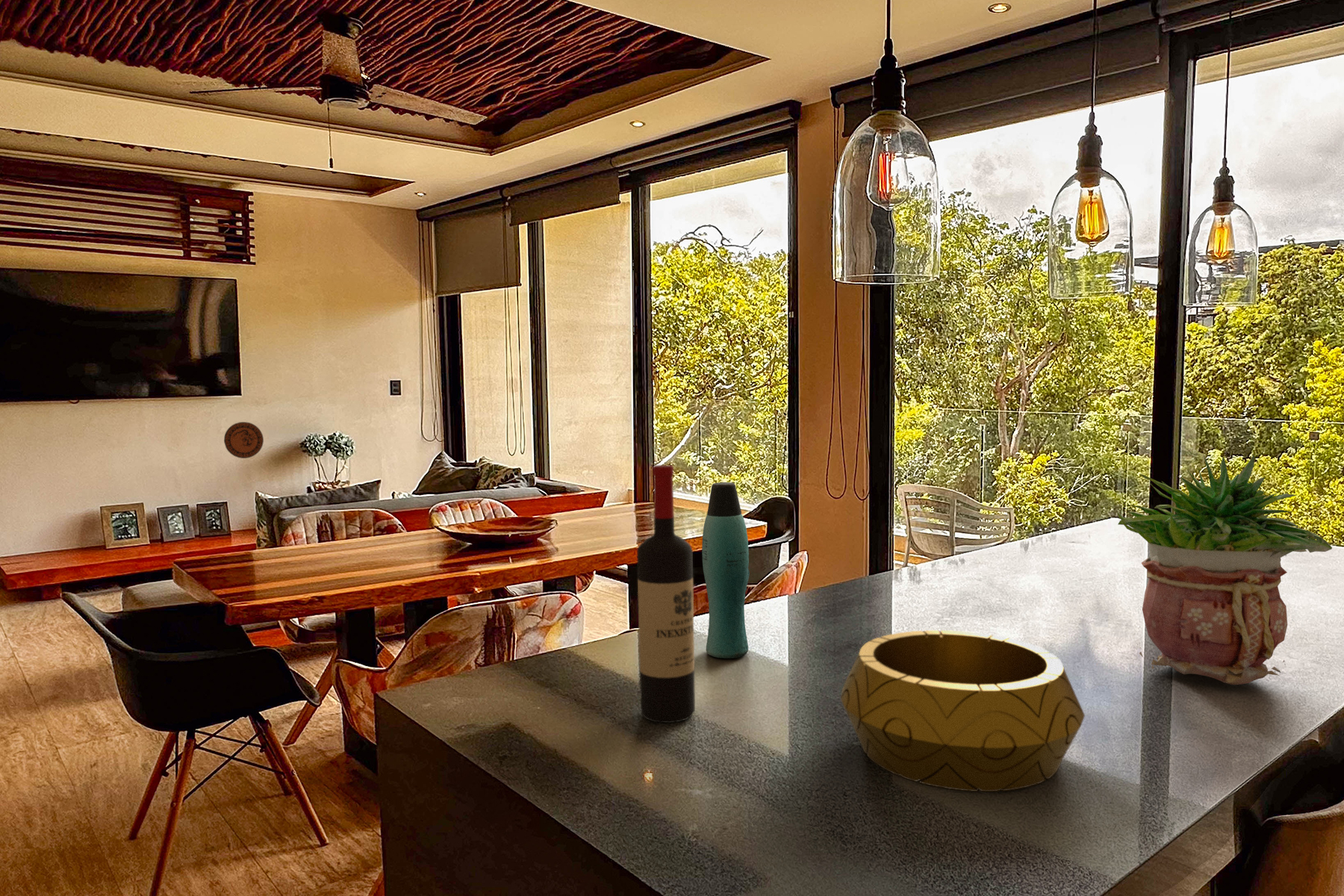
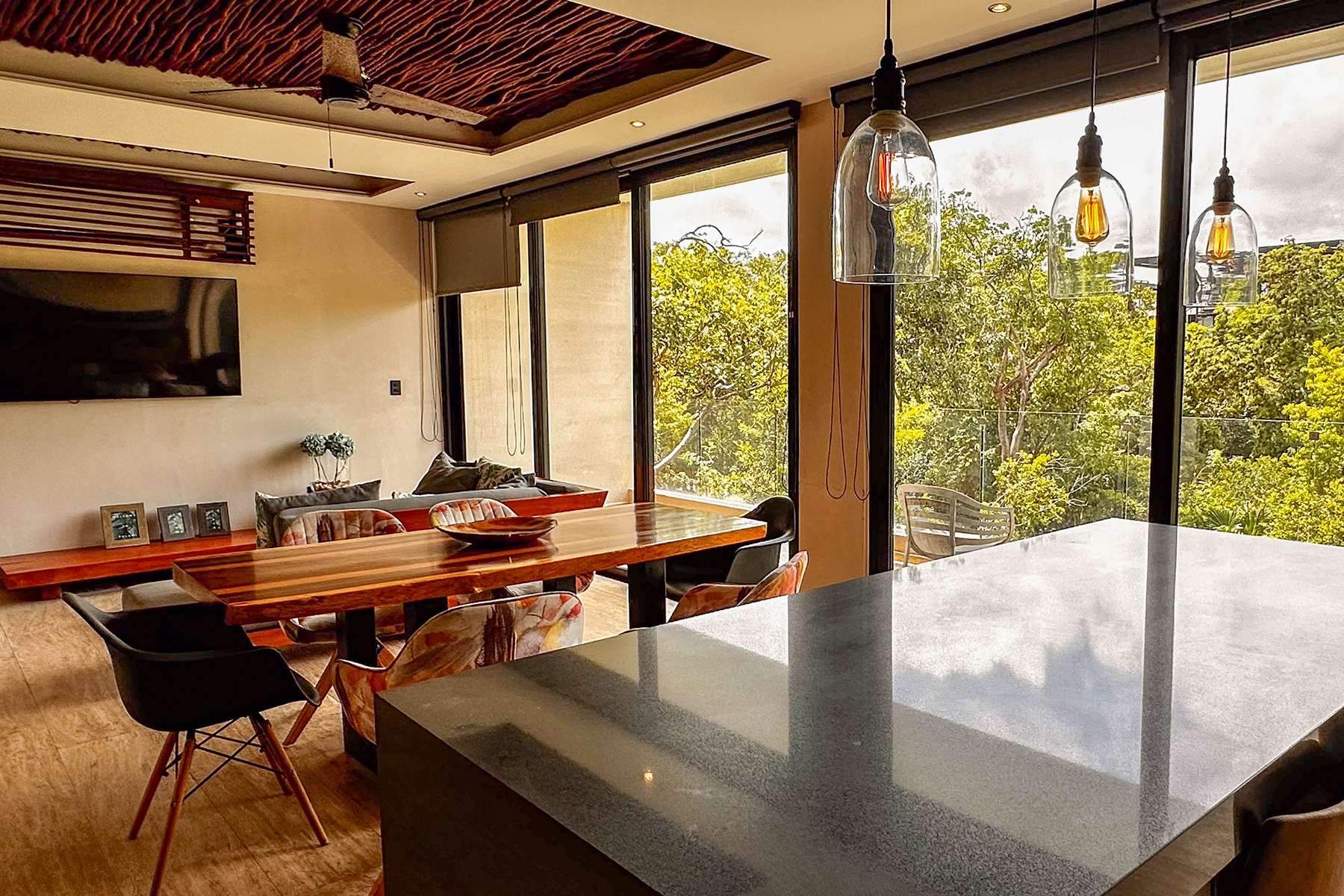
- wine bottle (665, 591)
- decorative bowl (957, 703)
- bottle (725, 568)
- potted plant (1209, 563)
- decorative plate (243, 440)
